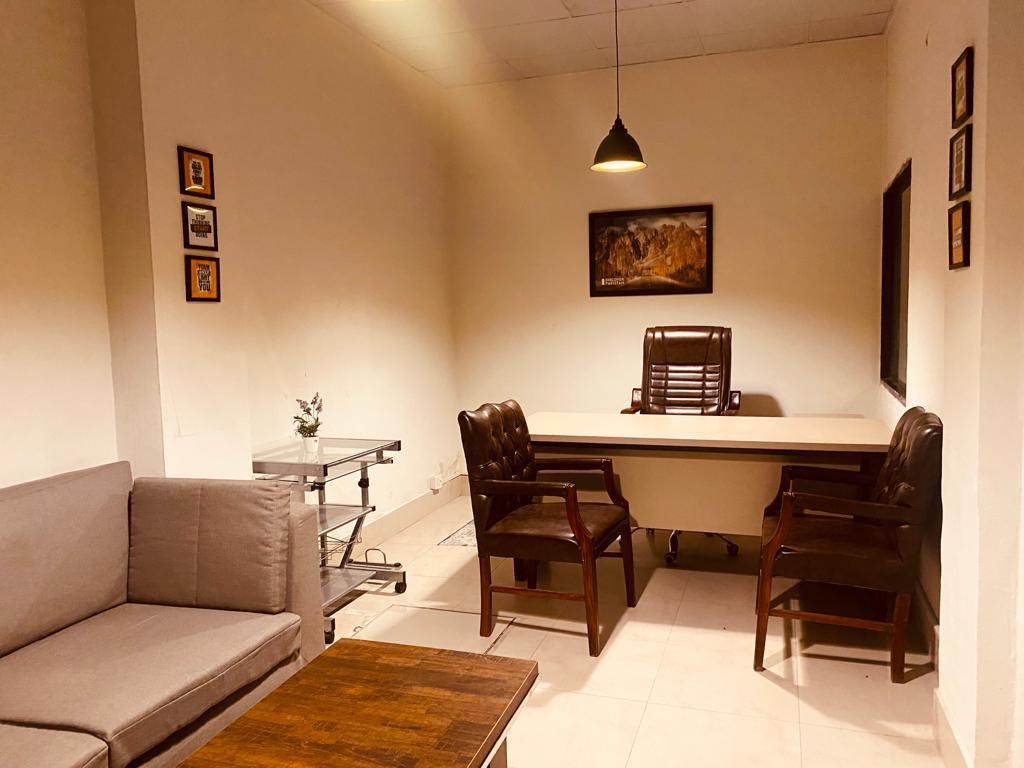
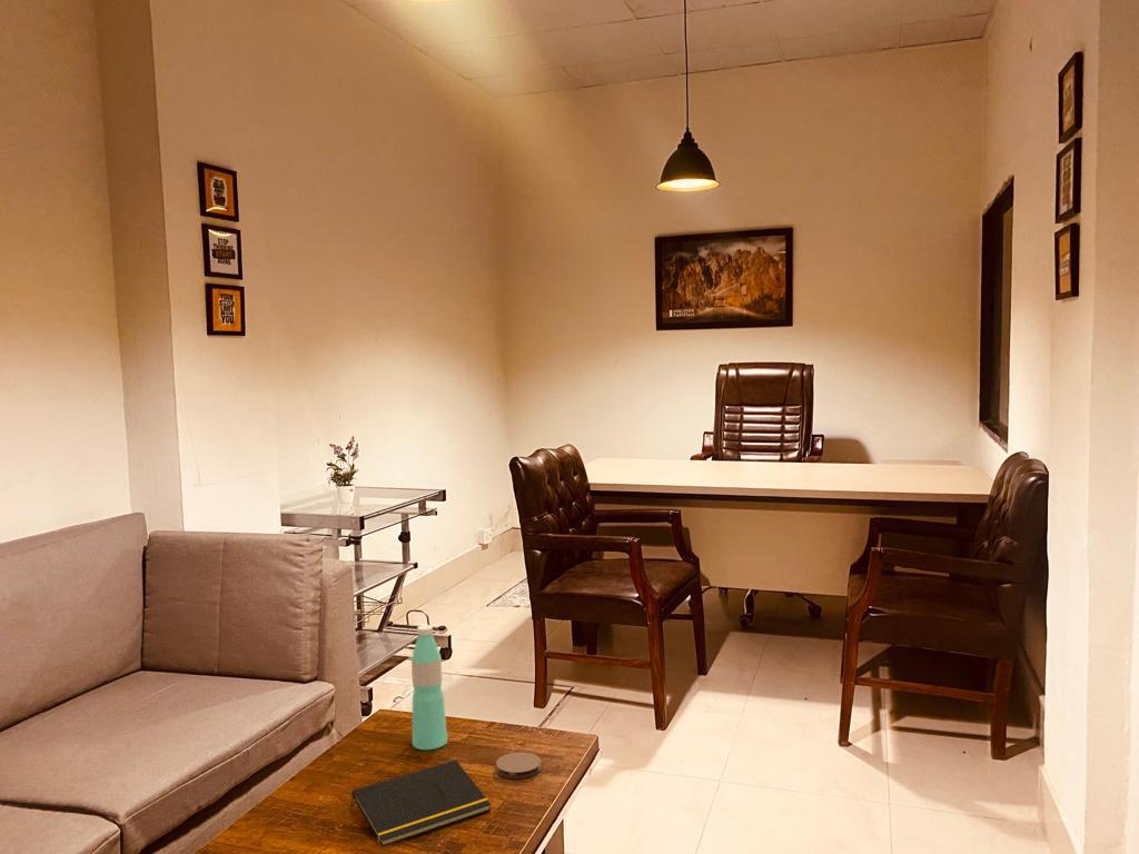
+ coaster (518, 764)
+ notepad (422, 800)
+ water bottle (427, 684)
